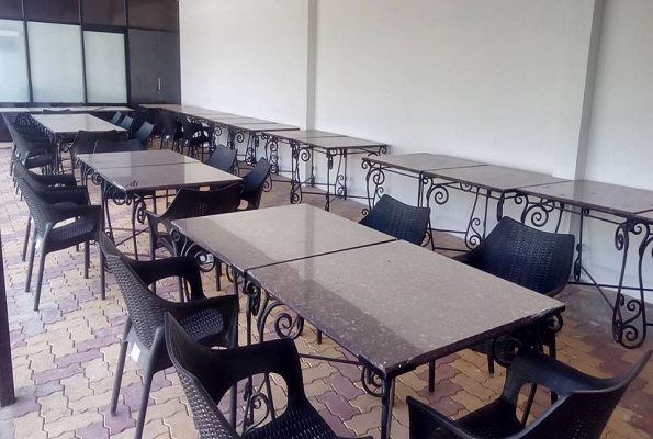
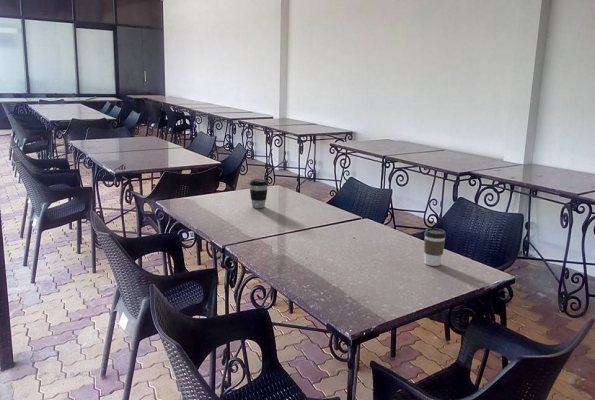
+ coffee cup (258, 193)
+ coffee cup (433, 247)
